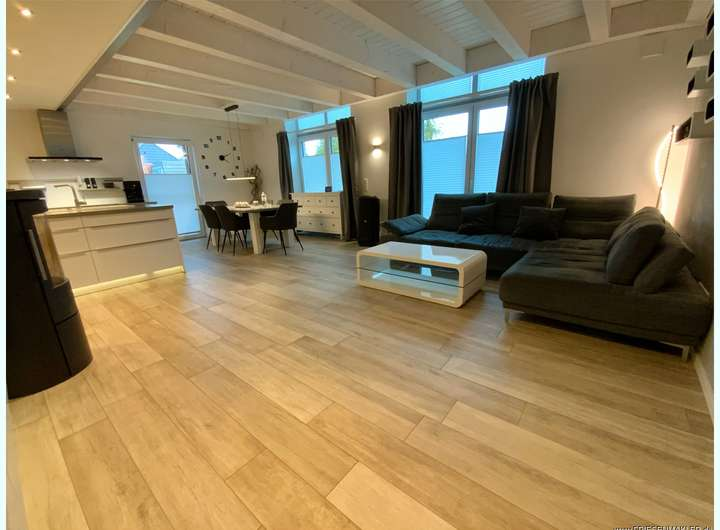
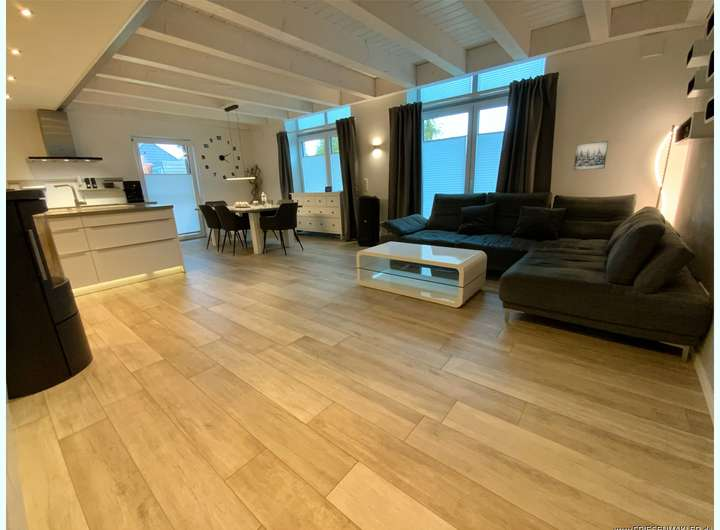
+ wall art (590, 156)
